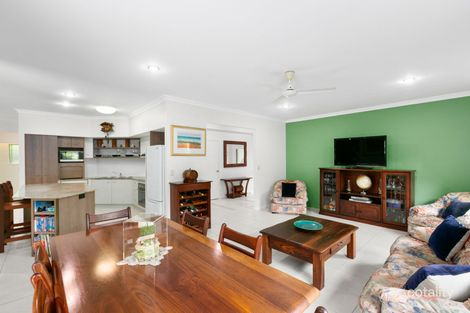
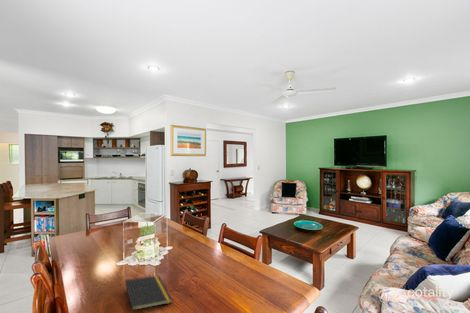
+ notepad (147, 290)
